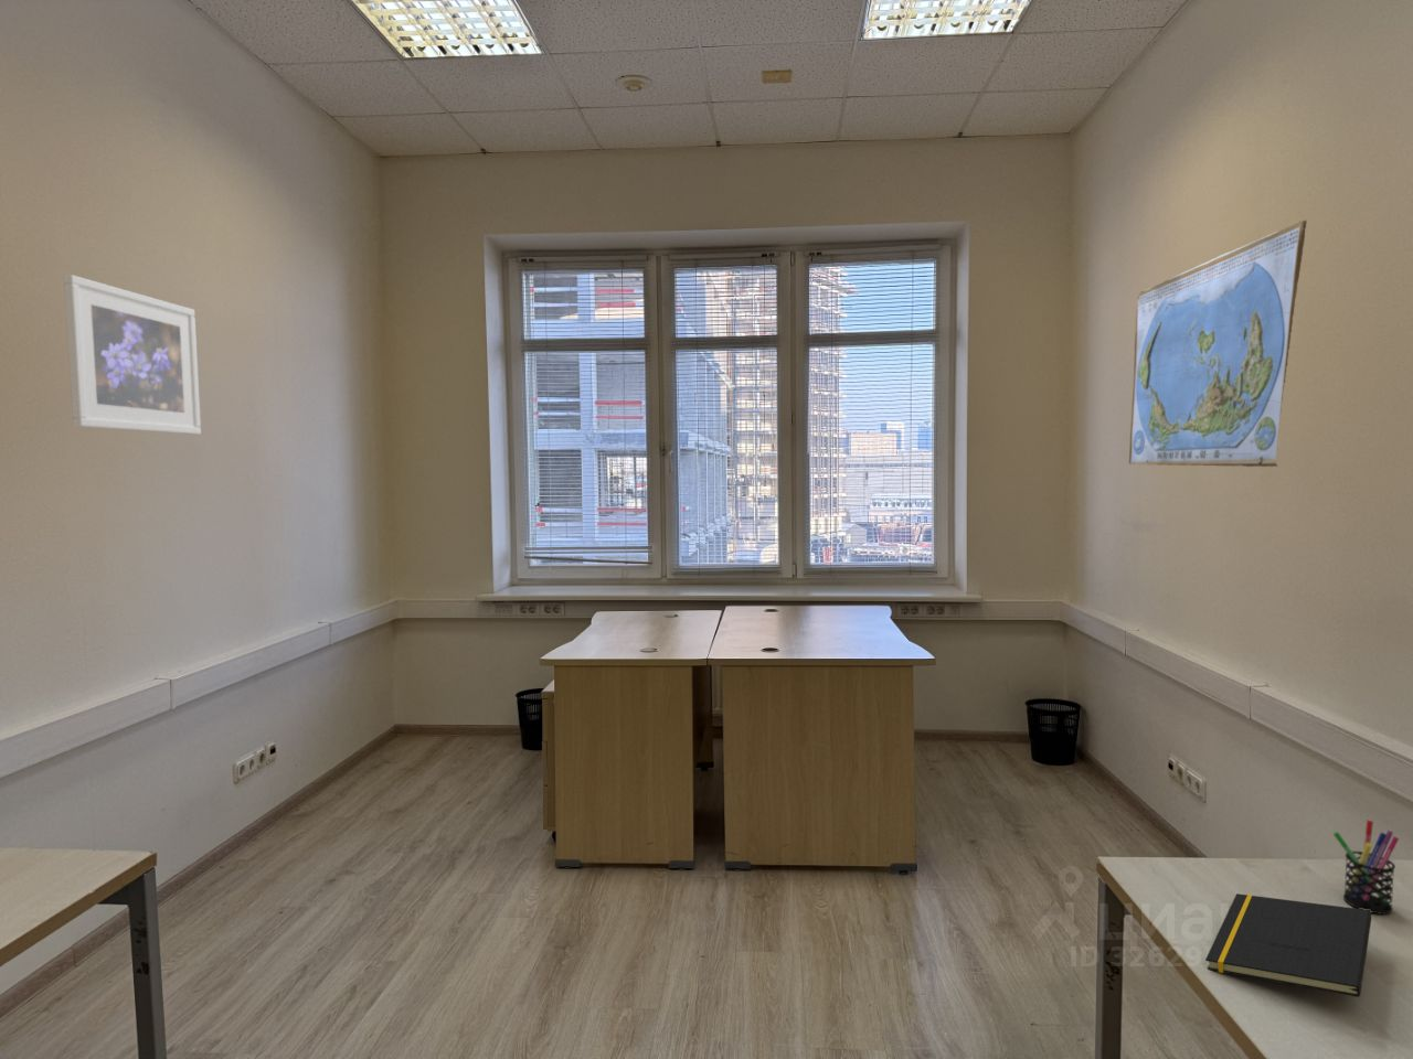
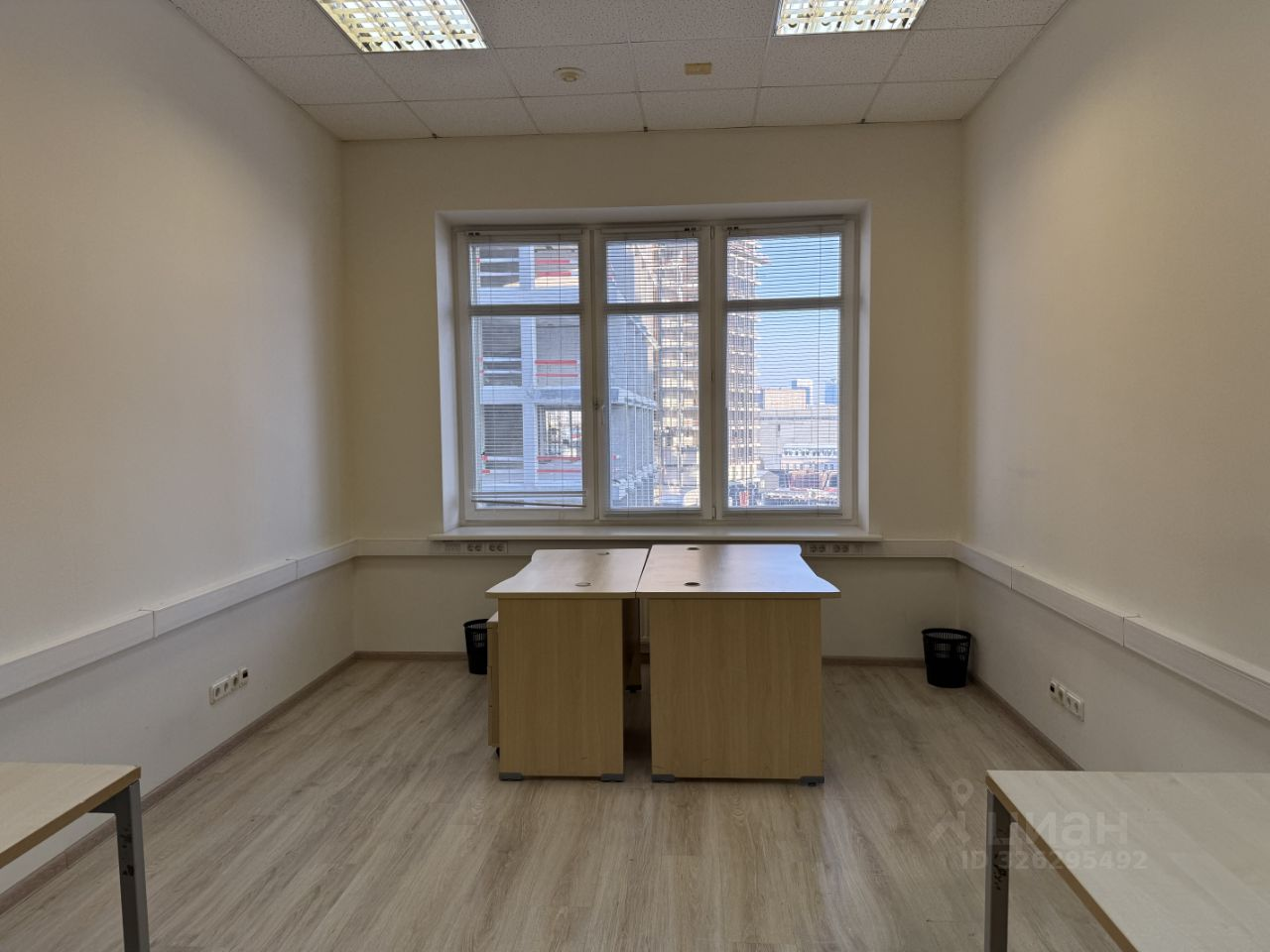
- pen holder (1363, 862)
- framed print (139, 362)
- notepad (1291, 939)
- world map (1199, 365)
